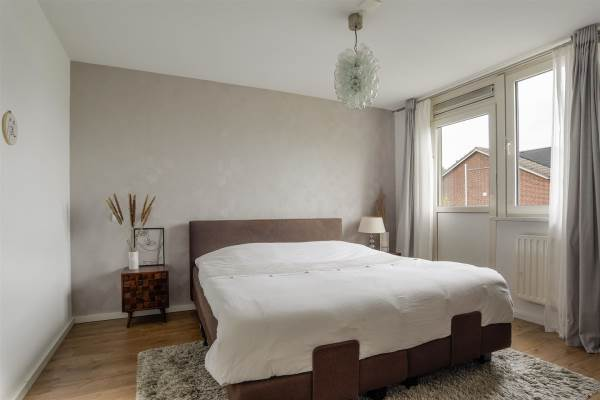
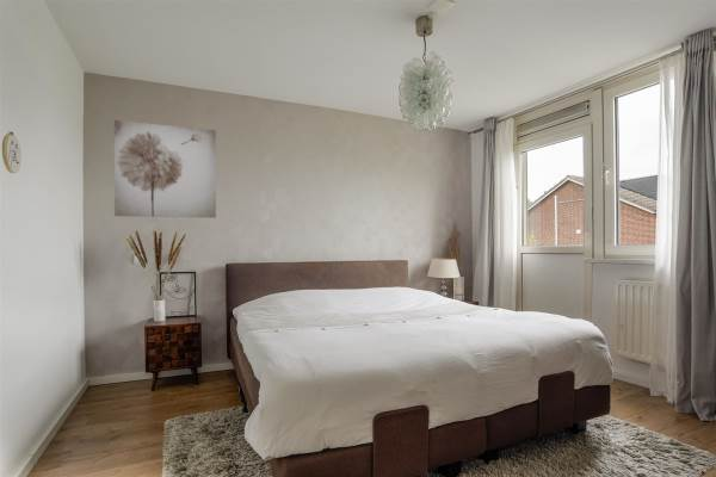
+ wall art (167, 171)
